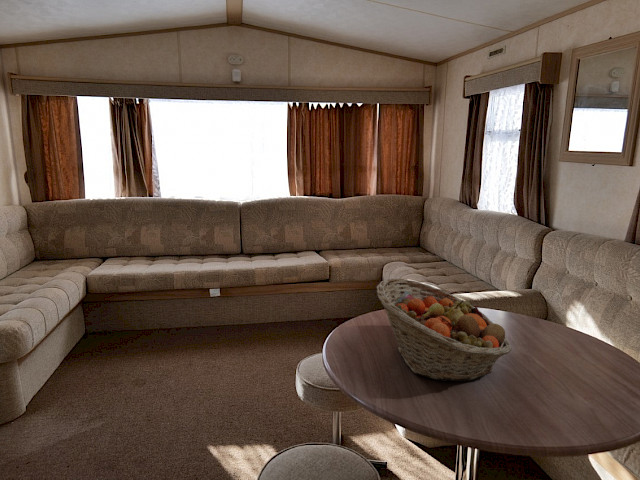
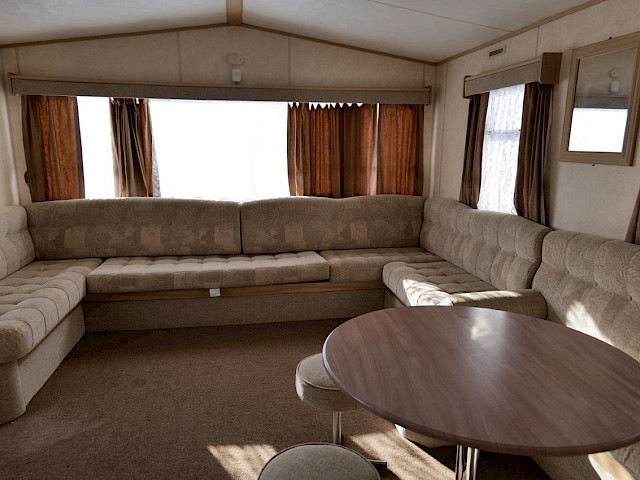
- fruit basket (439, 323)
